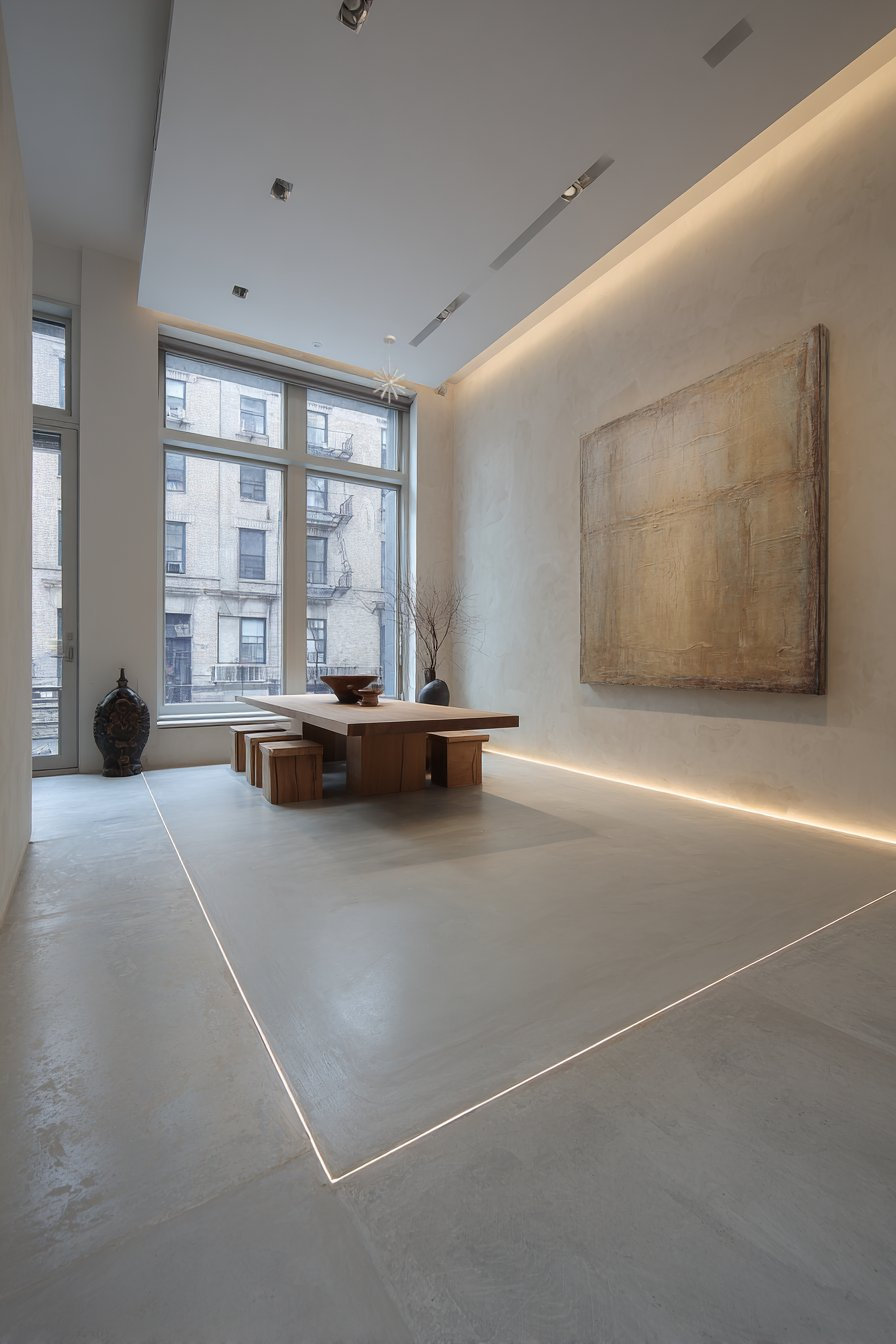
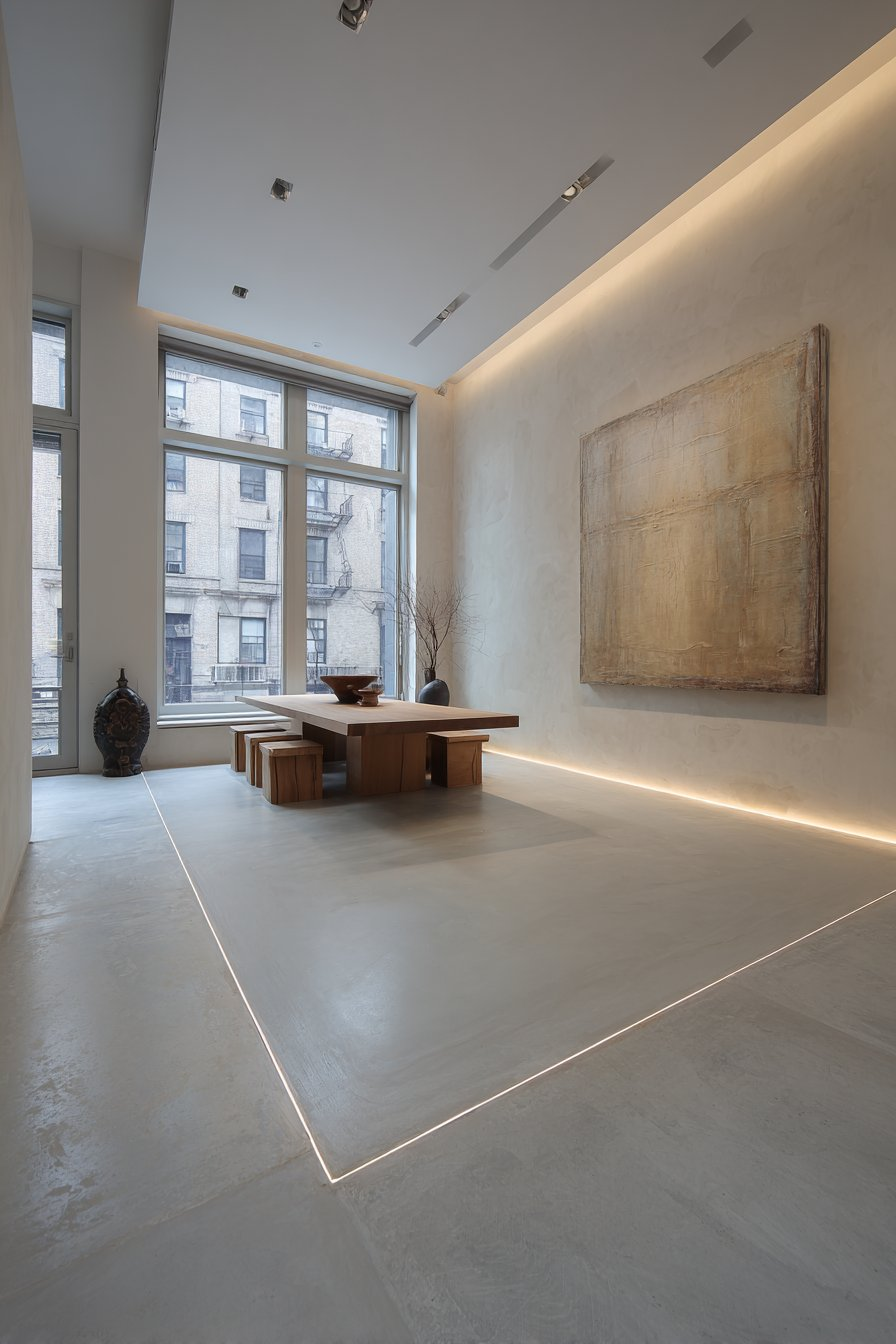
- pendant light (389, 369)
